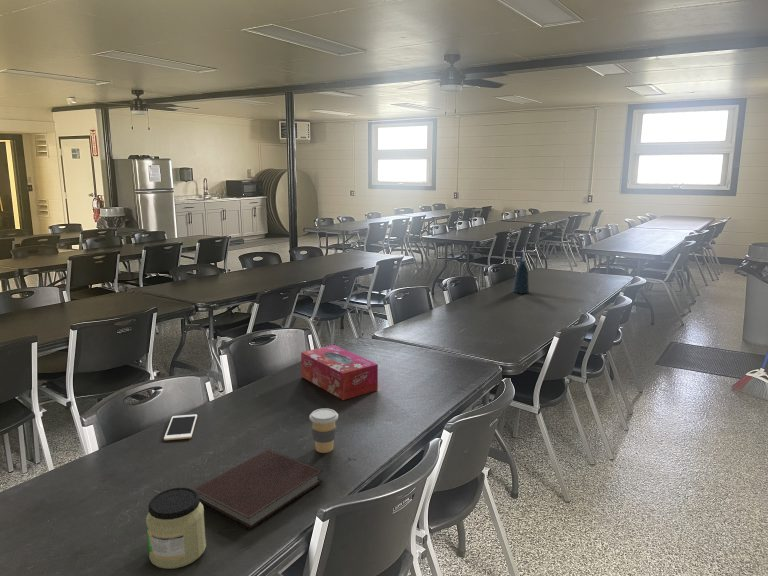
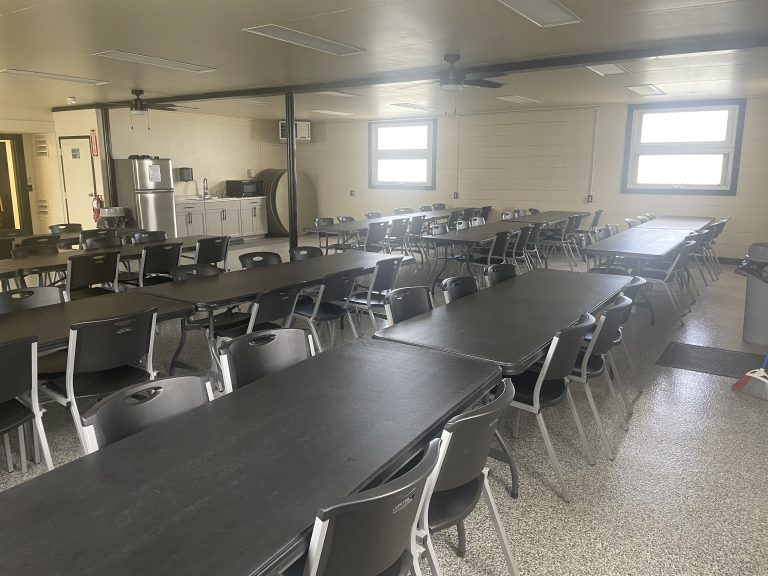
- cell phone (181, 426)
- spray bottle (522, 271)
- jar (176, 526)
- coffee cup (324, 431)
- tissue box (338, 370)
- notebook (259, 484)
